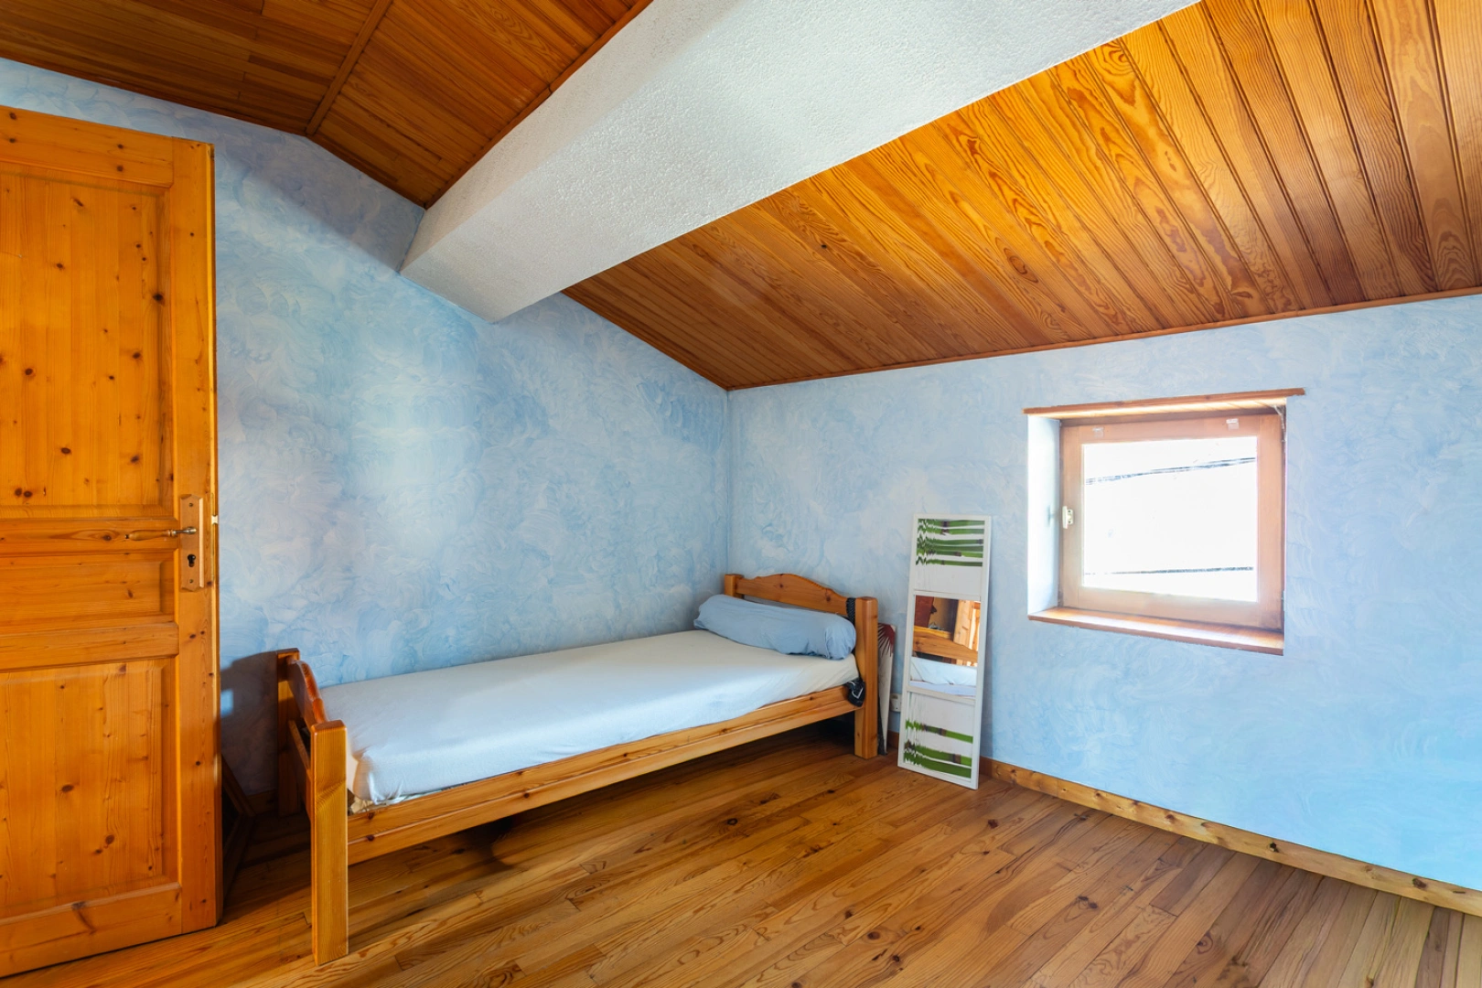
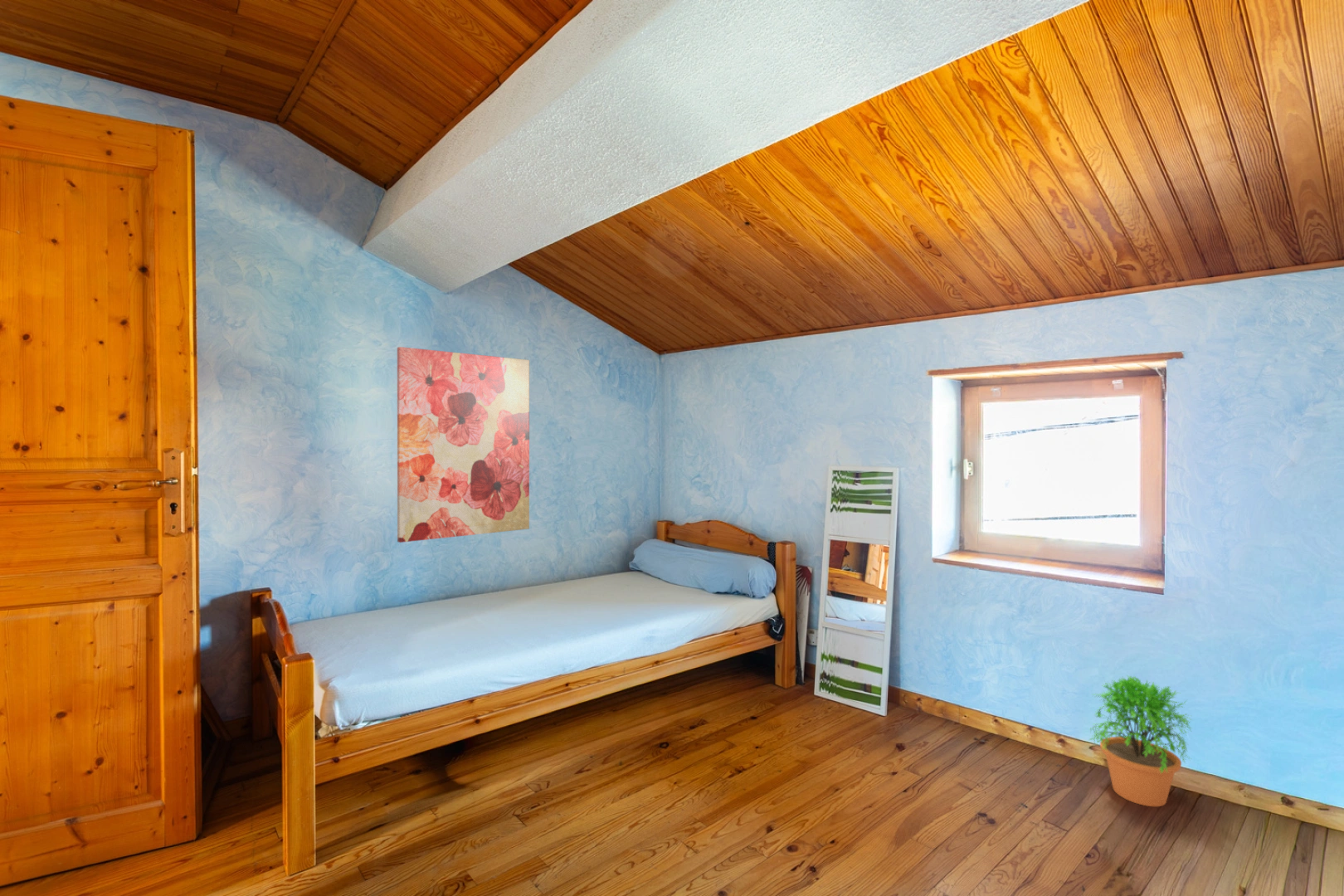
+ potted plant (1138, 733)
+ wall art (468, 445)
